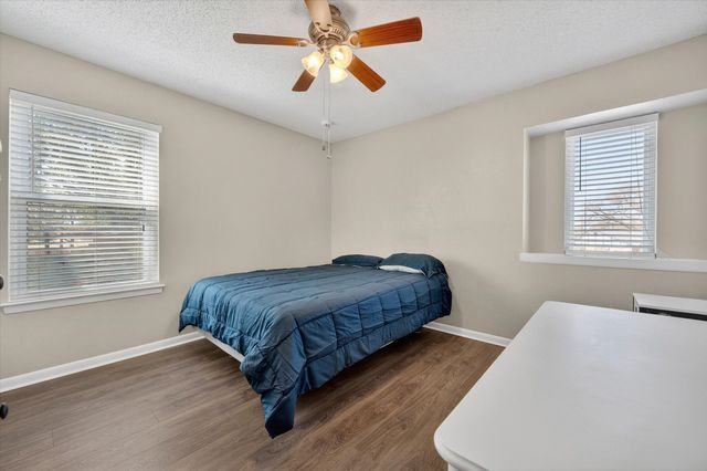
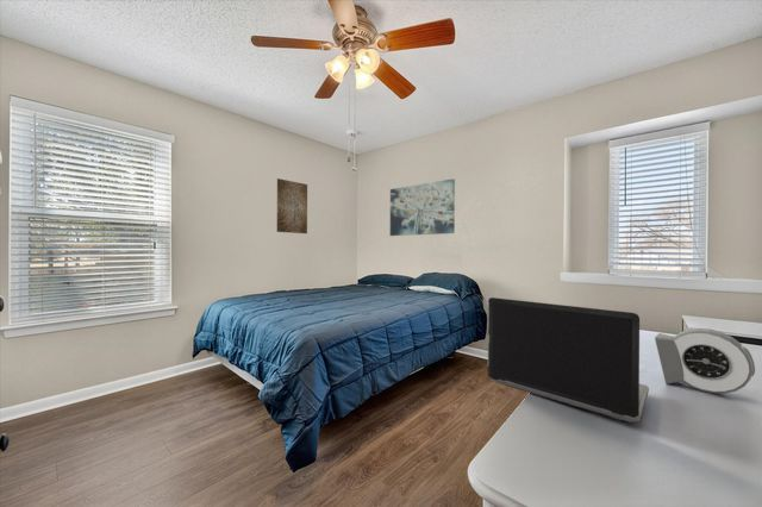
+ wall art (292, 207)
+ wall art (419, 209)
+ alarm clock (701, 358)
+ laptop computer (564, 343)
